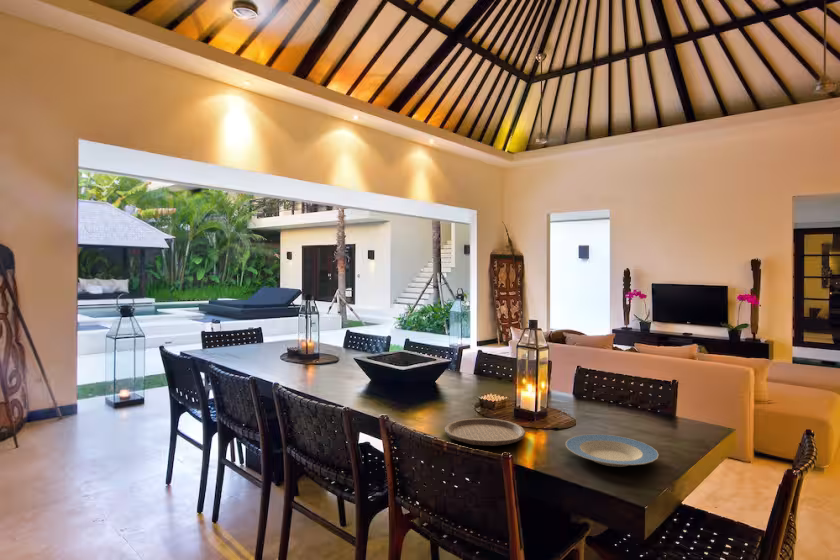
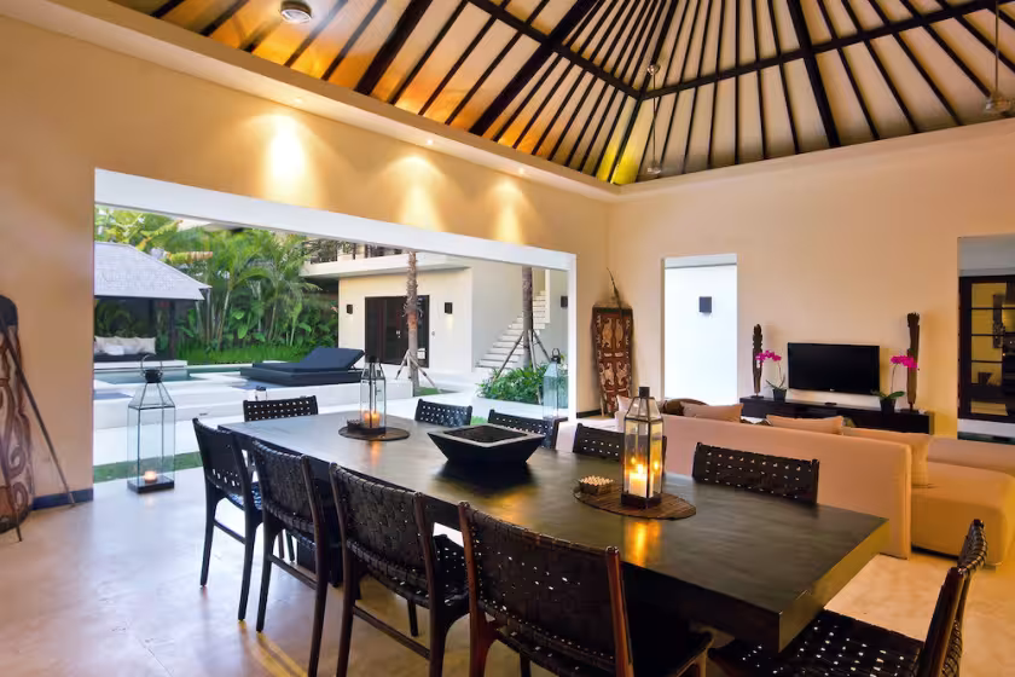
- plate (484, 432)
- plate (610, 453)
